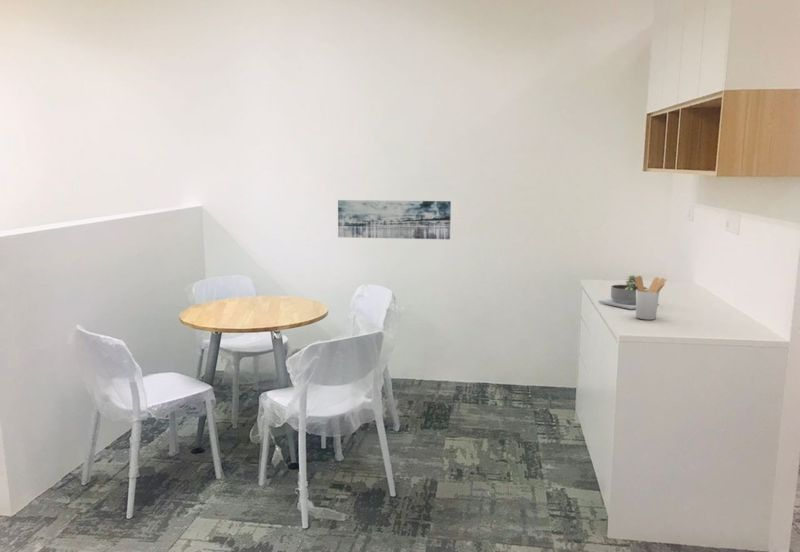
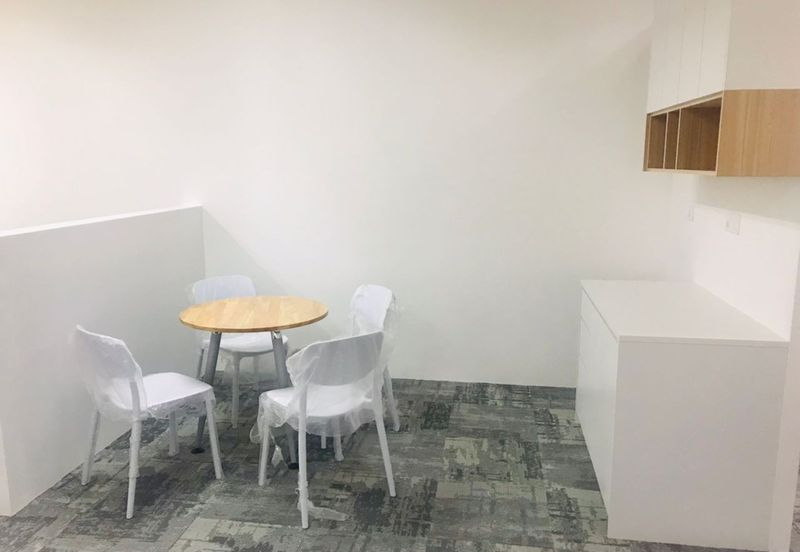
- succulent planter (629, 289)
- wall art (393, 219)
- utensil holder (650, 297)
